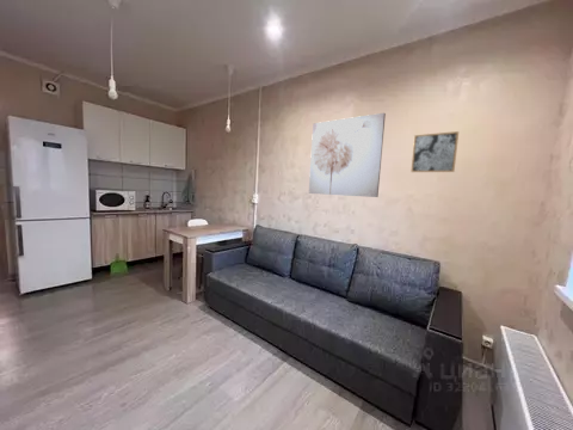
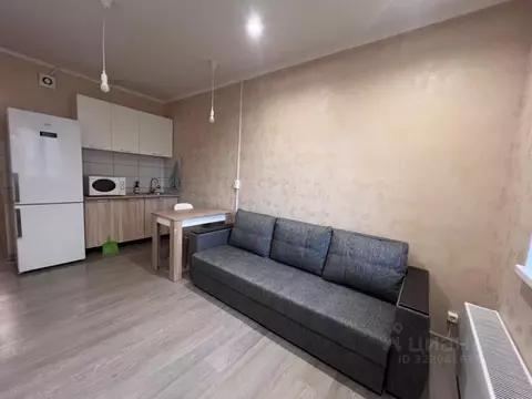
- wall art (343, 156)
- wall art (433, 153)
